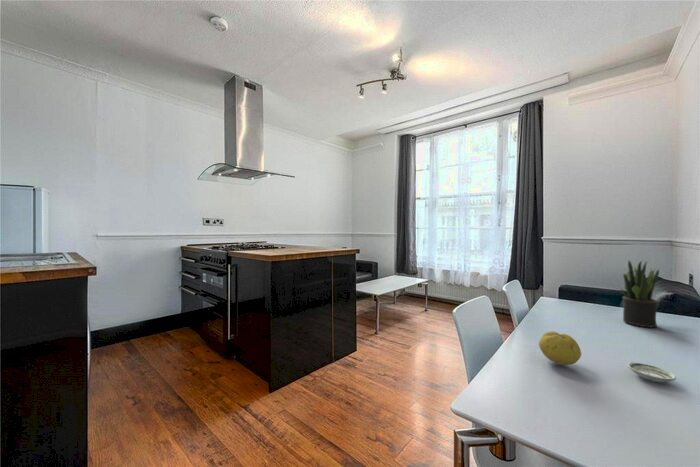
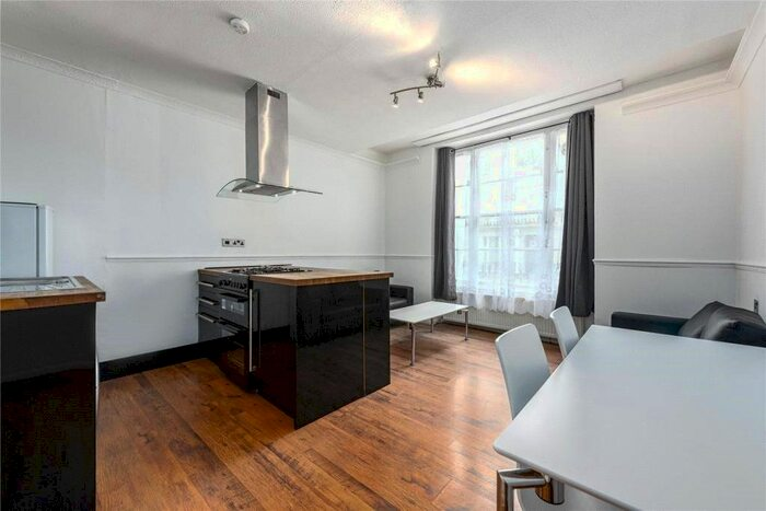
- fruit (558, 348)
- saucer (650, 373)
- potted plant (638, 291)
